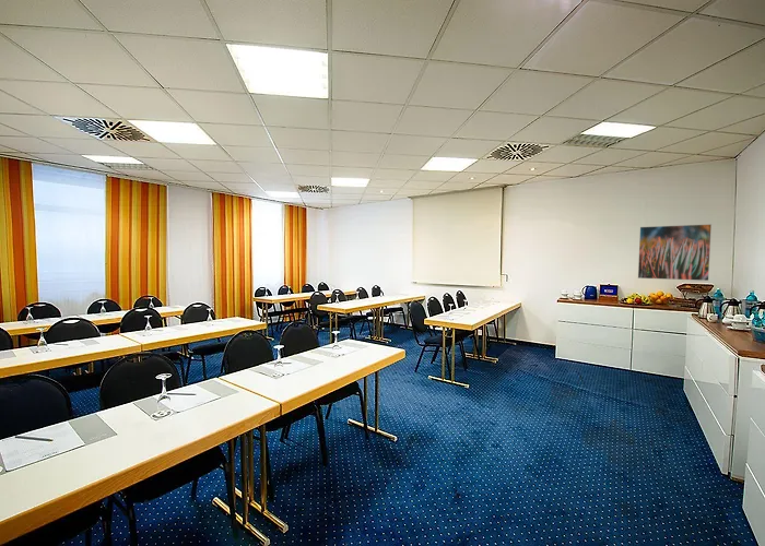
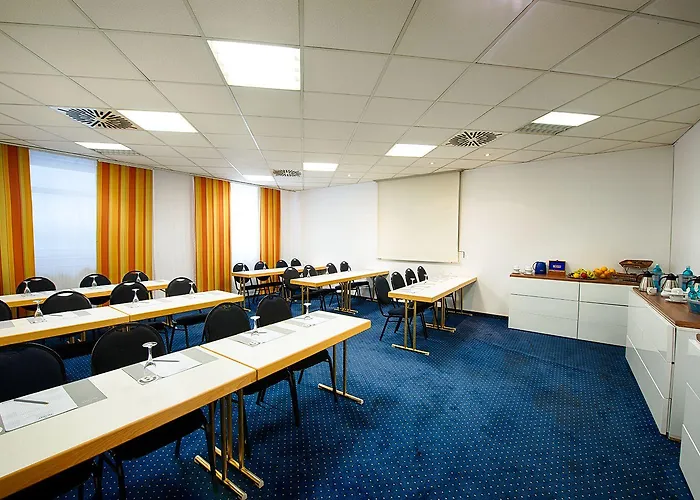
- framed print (672, 252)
